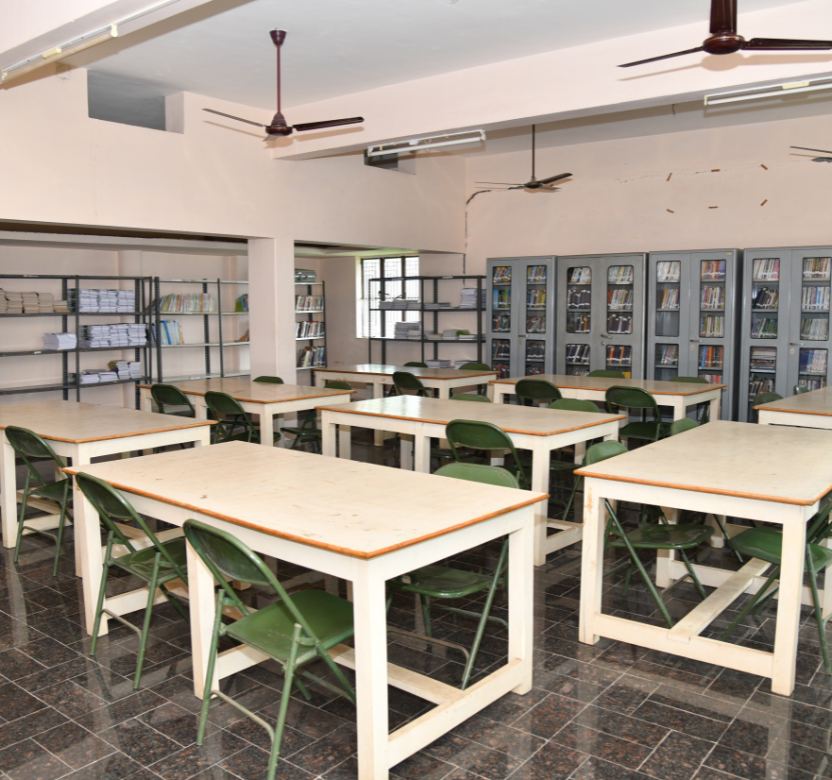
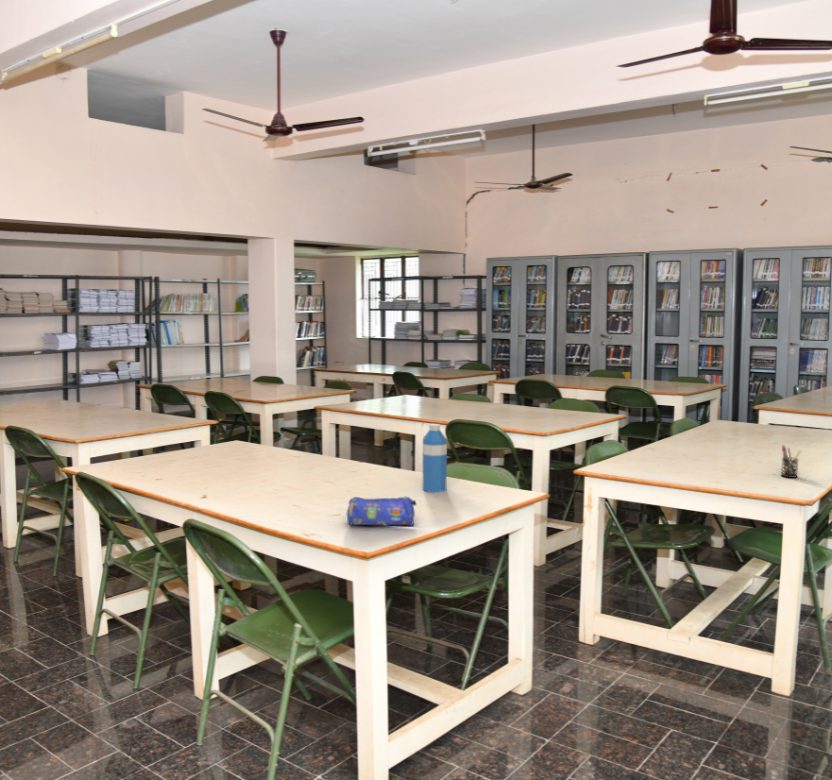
+ water bottle (434, 457)
+ pen holder (788, 461)
+ pencil case (381, 510)
